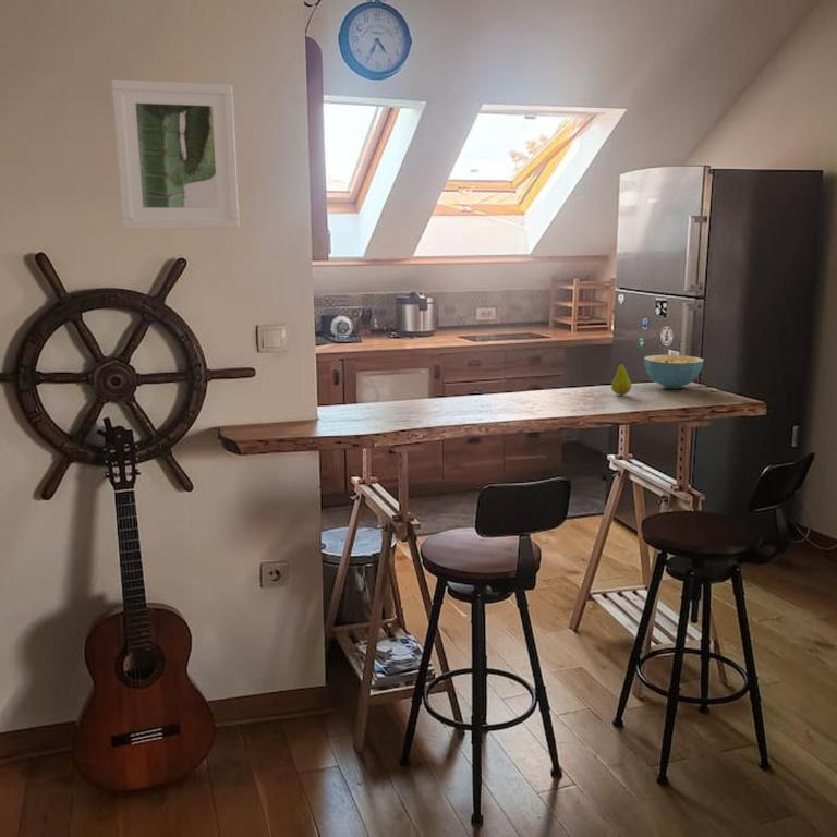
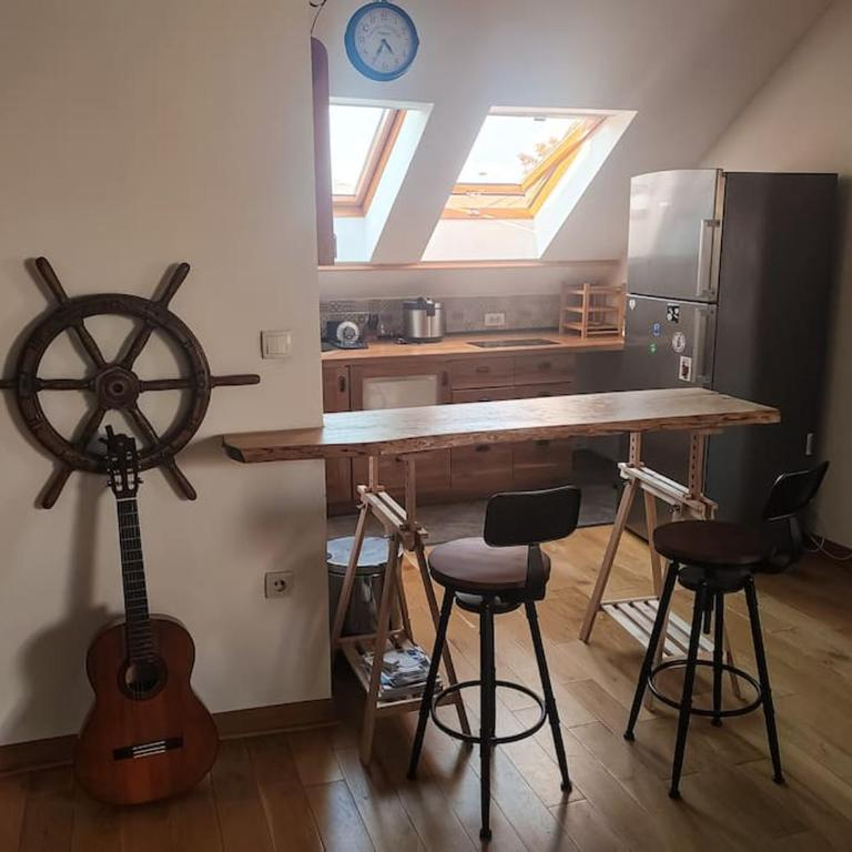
- fruit (621, 376)
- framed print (177, 156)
- cereal bowl (672, 373)
